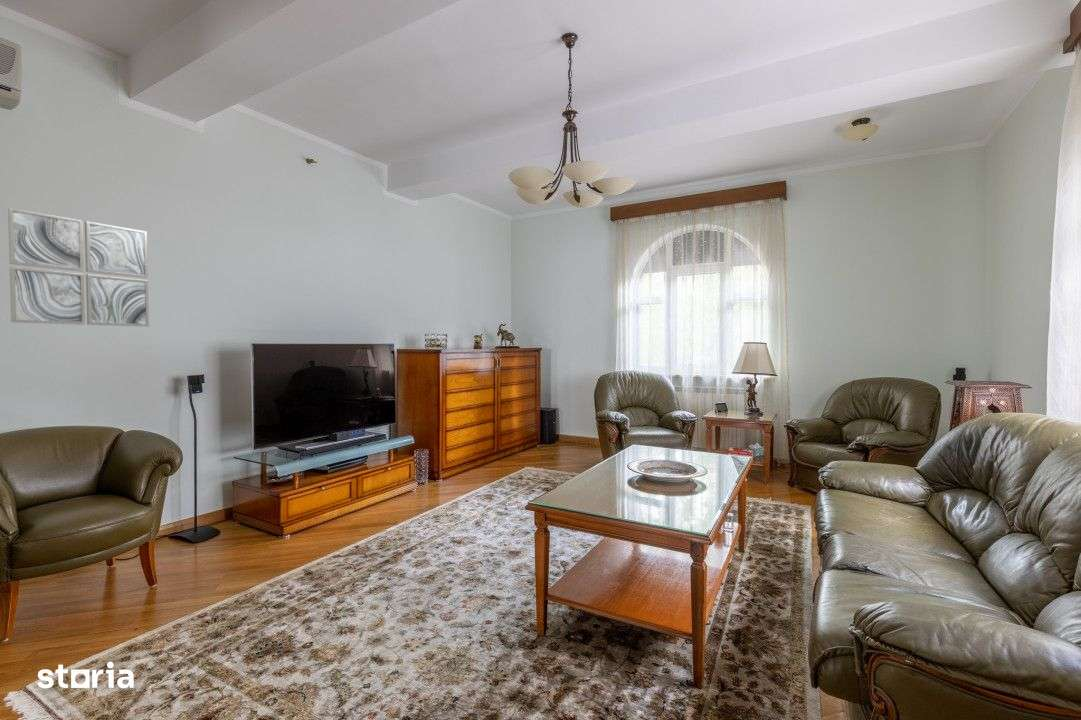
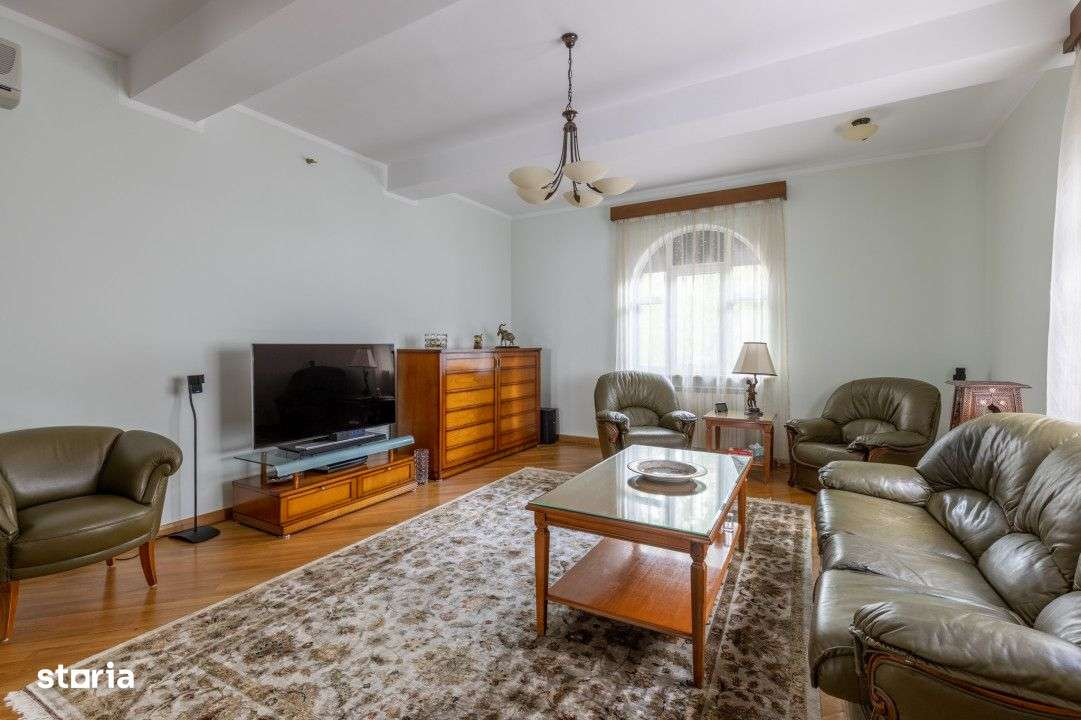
- wall art (83, 274)
